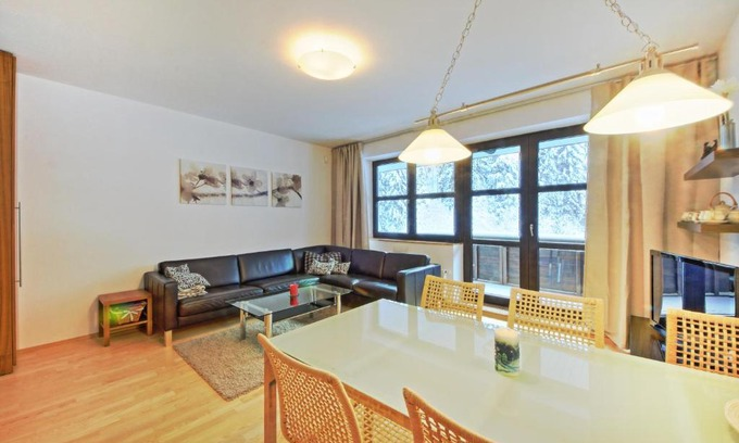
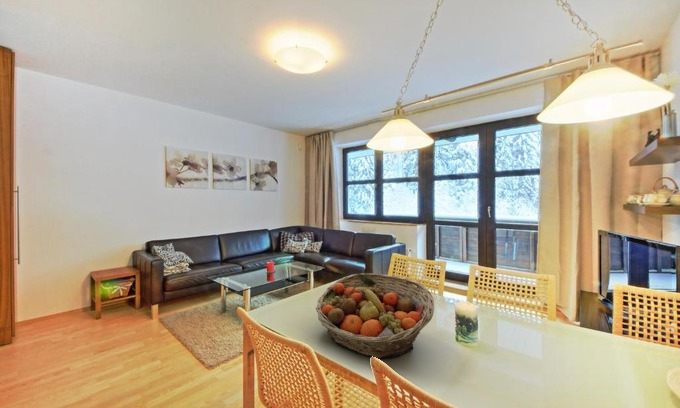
+ fruit basket (372, 310)
